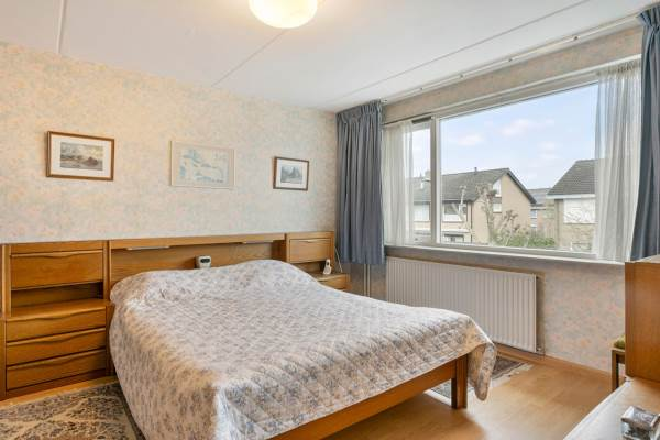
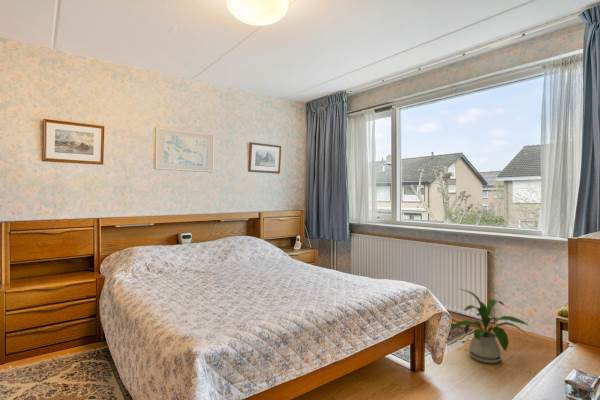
+ house plant (488, 328)
